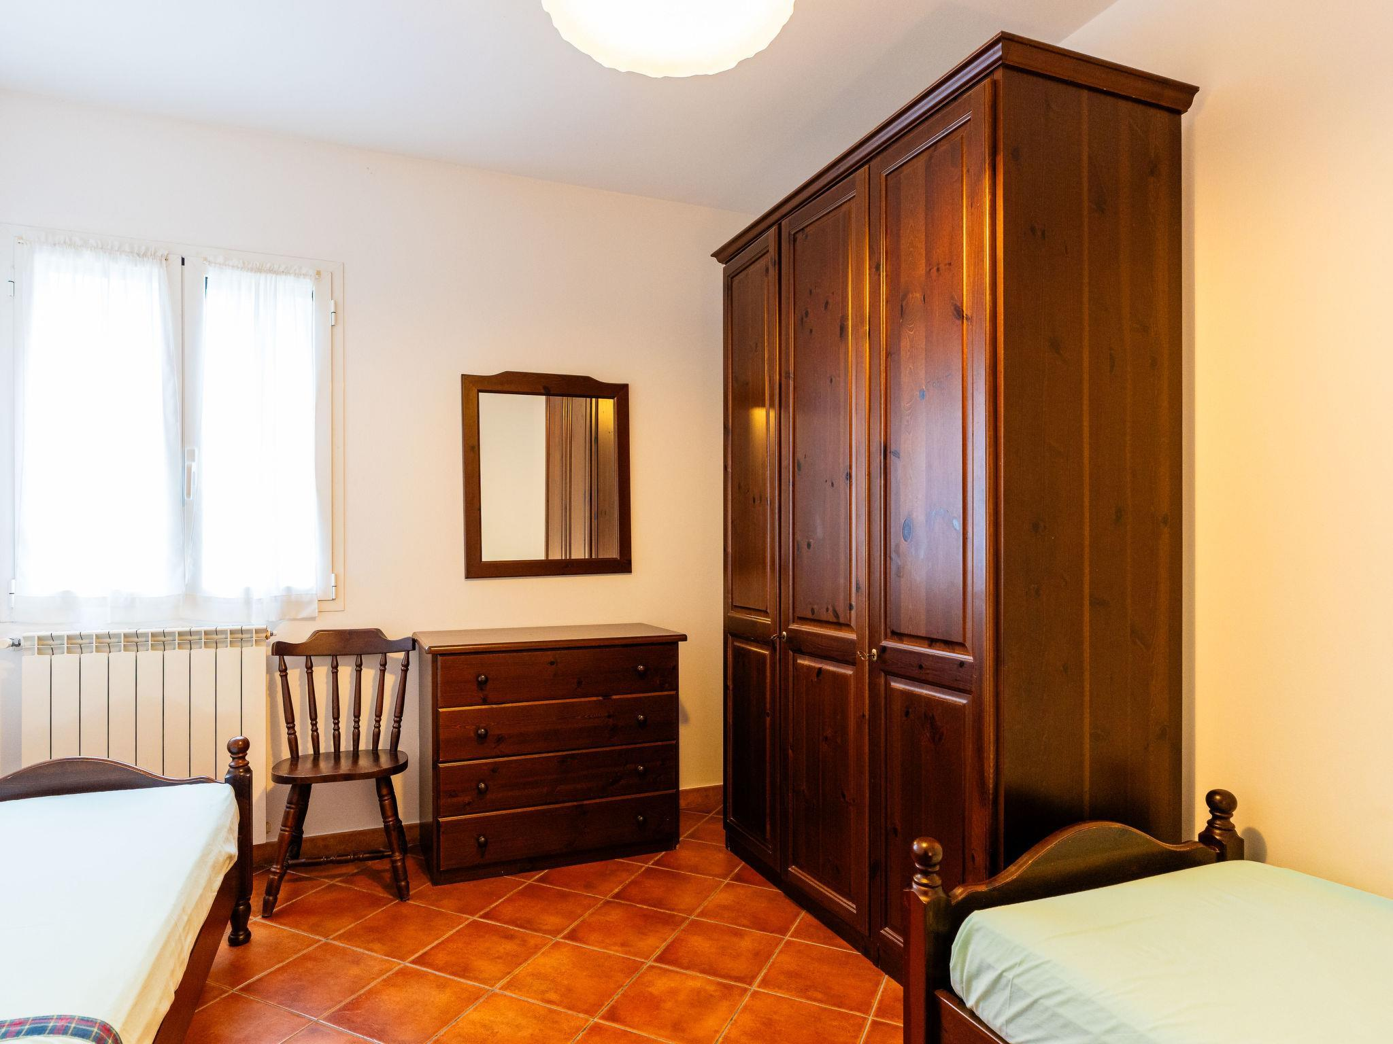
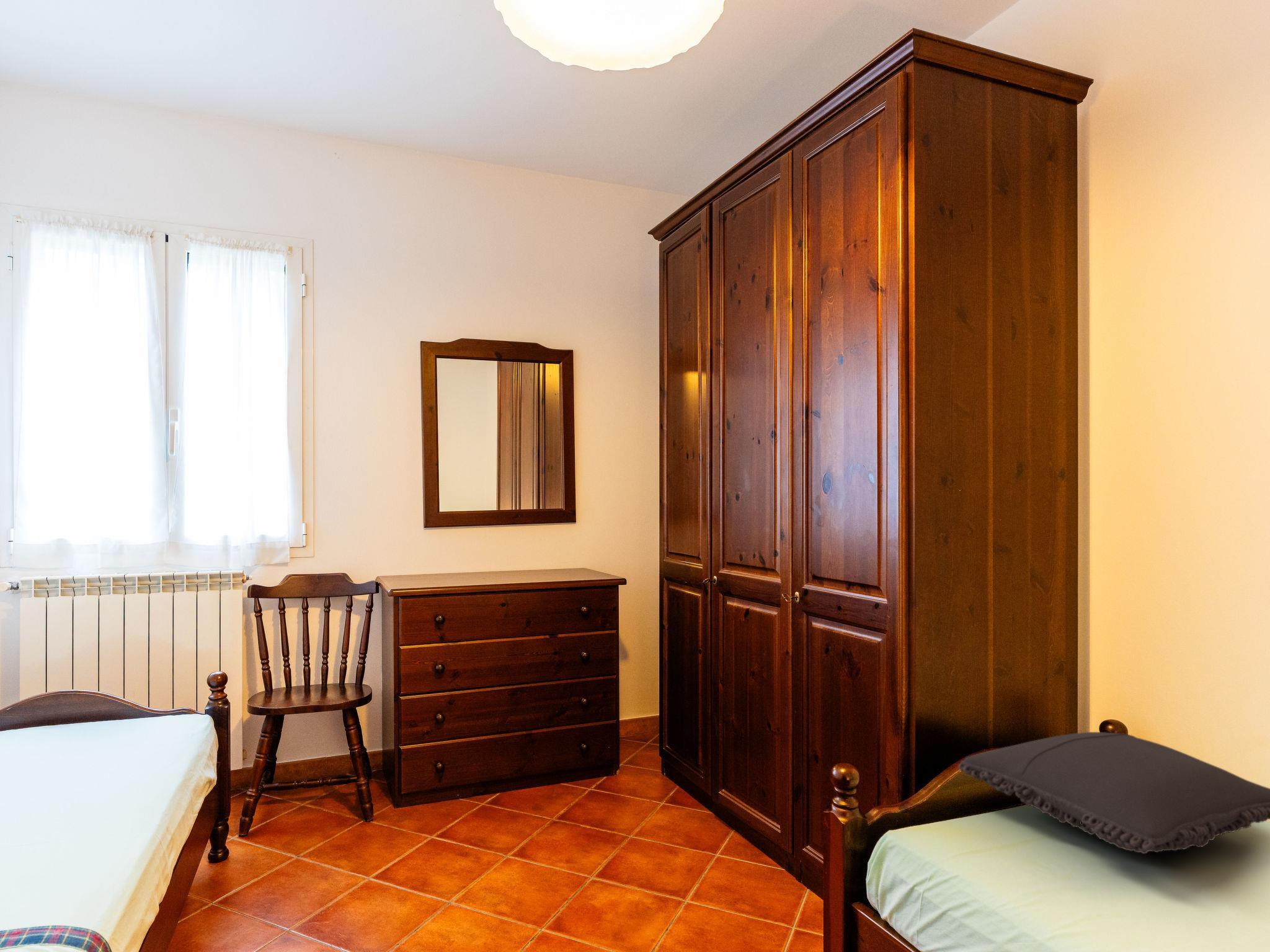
+ pillow (1116, 785)
